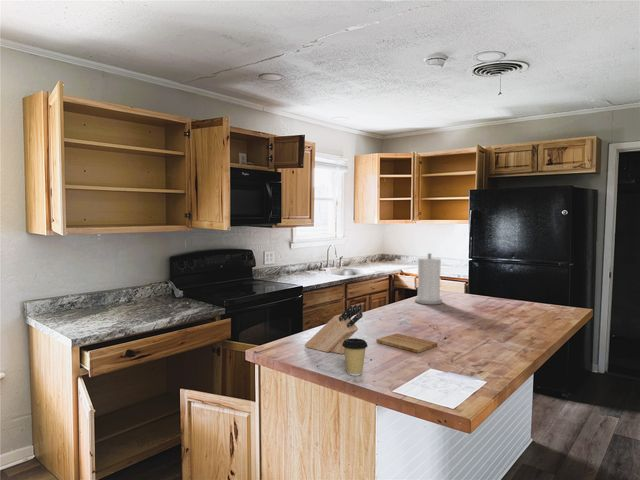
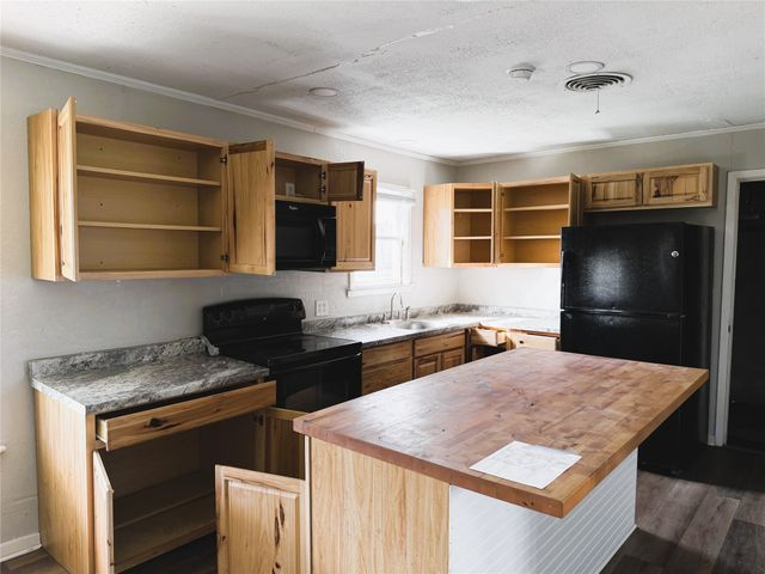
- cutting board (406, 342)
- knife block (334, 325)
- paper towel (429, 277)
- coffee cup (354, 356)
